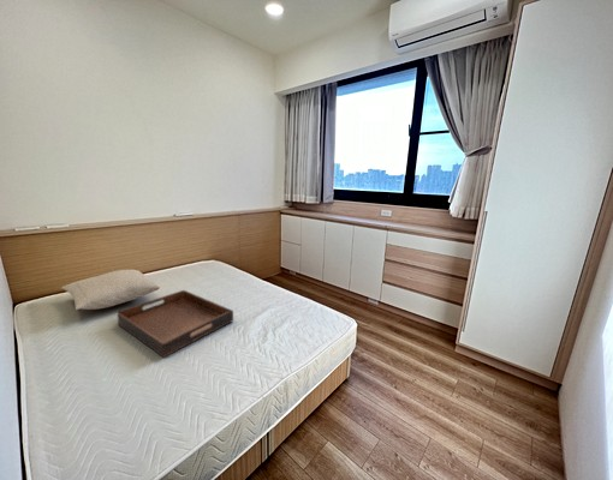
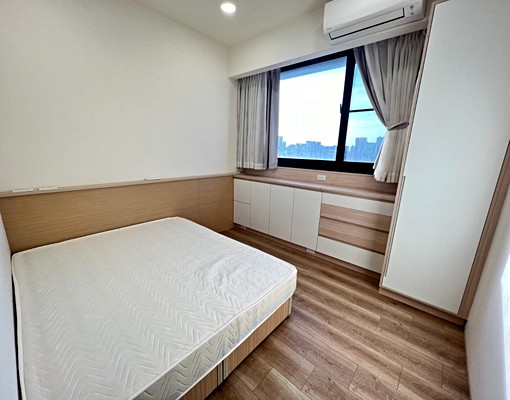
- serving tray (175, 317)
- pillow (112, 287)
